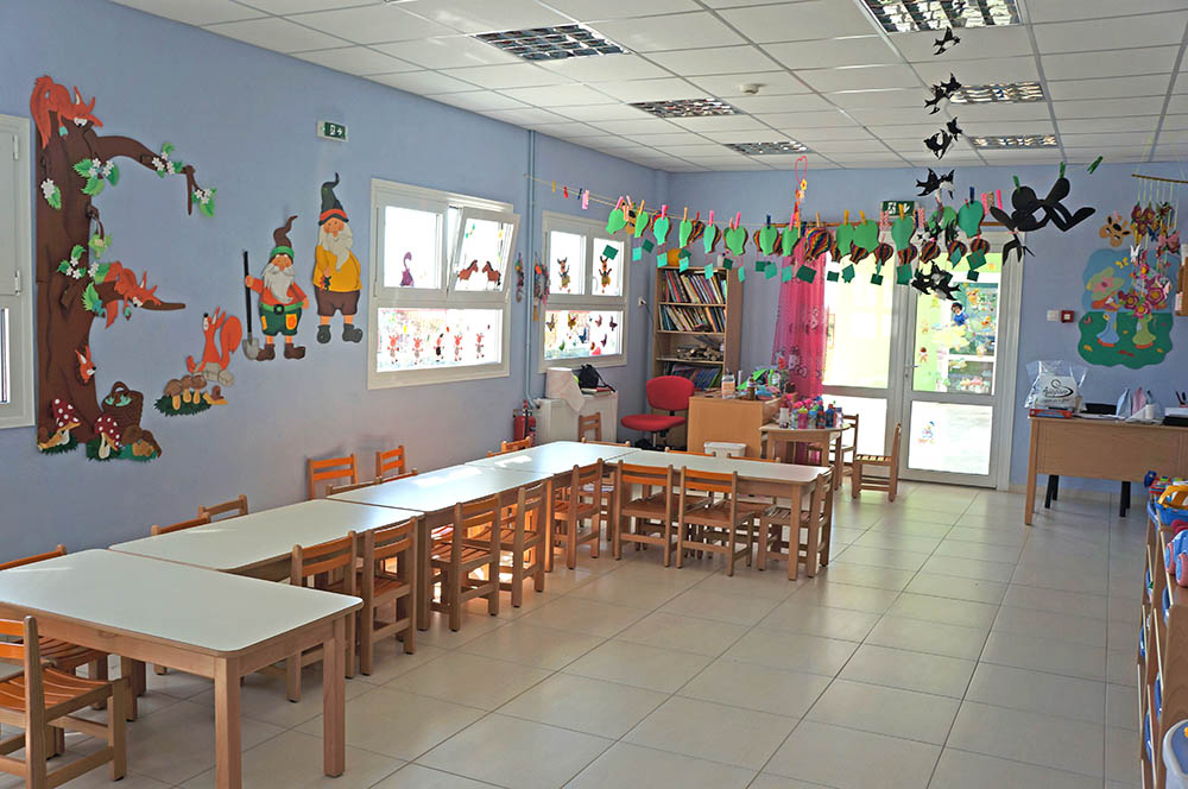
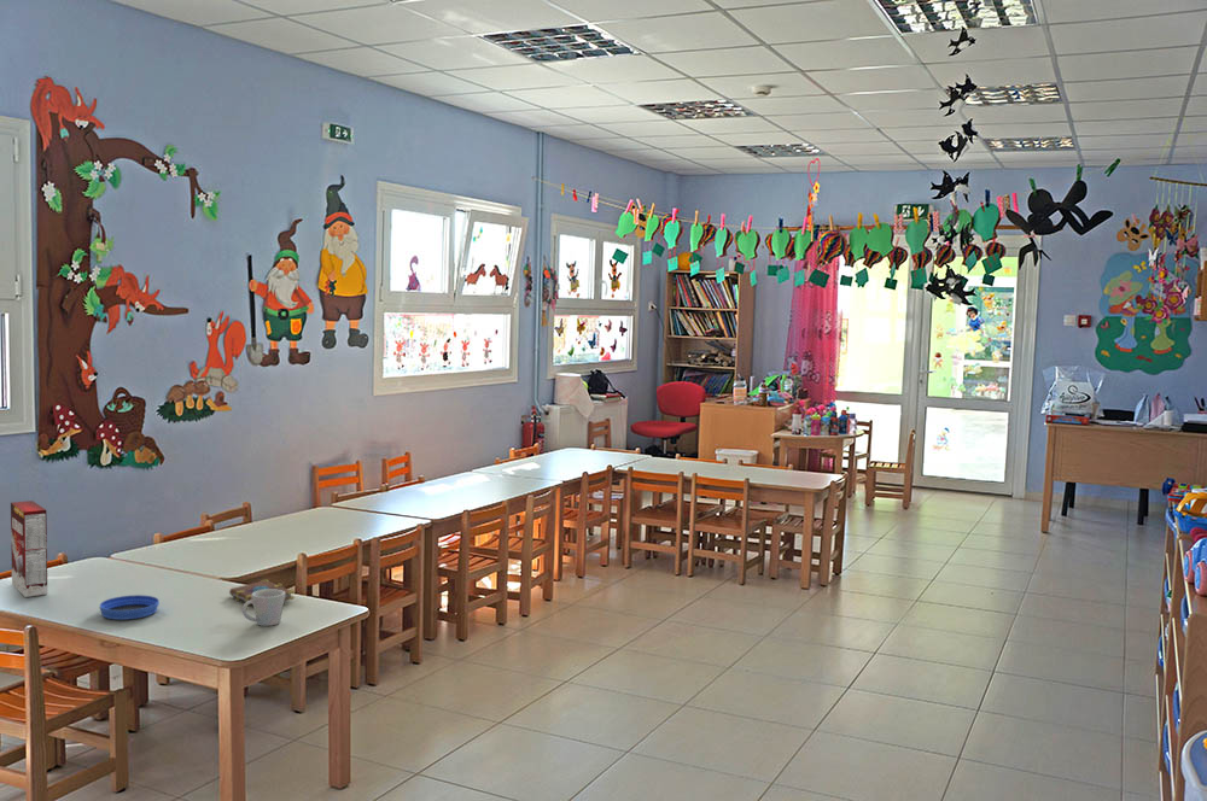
+ bowl (129, 607)
+ mug (262, 609)
+ cereal box (28, 548)
+ book (264, 589)
